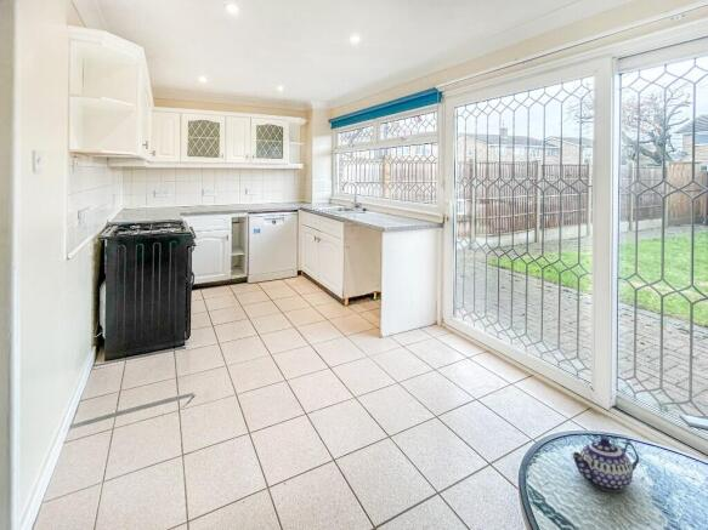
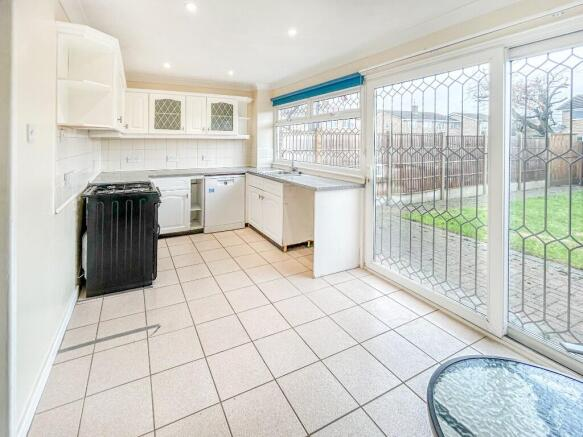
- teapot (606, 460)
